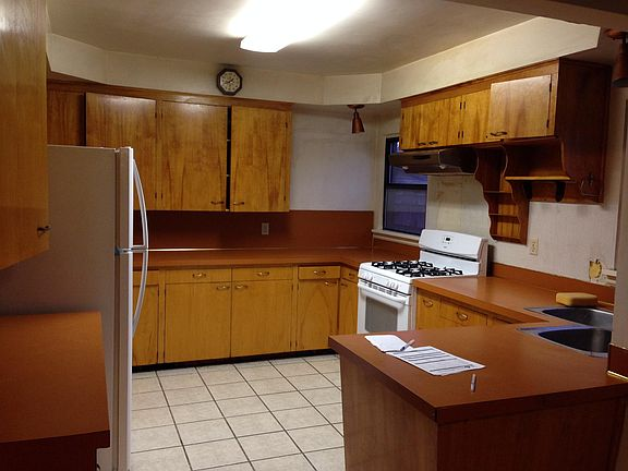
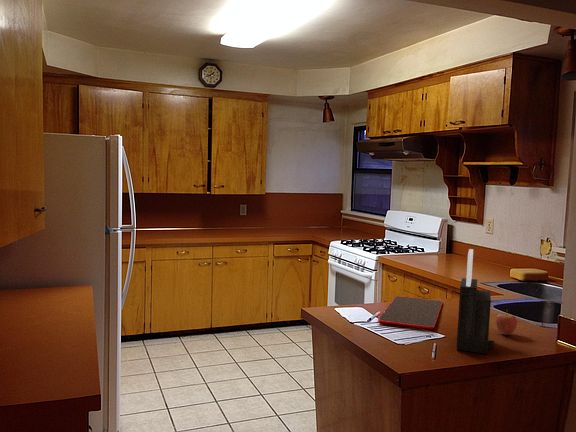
+ fruit (506, 321)
+ cutting board (412, 311)
+ knife block (478, 299)
